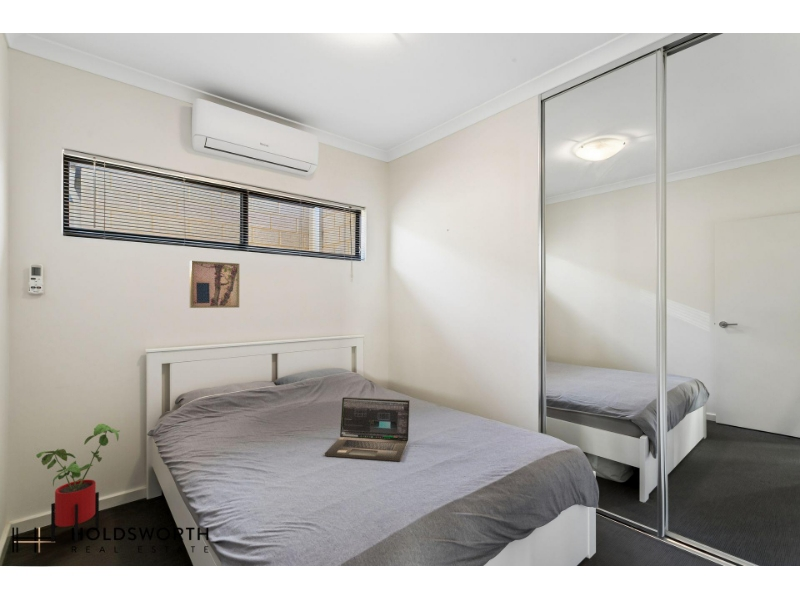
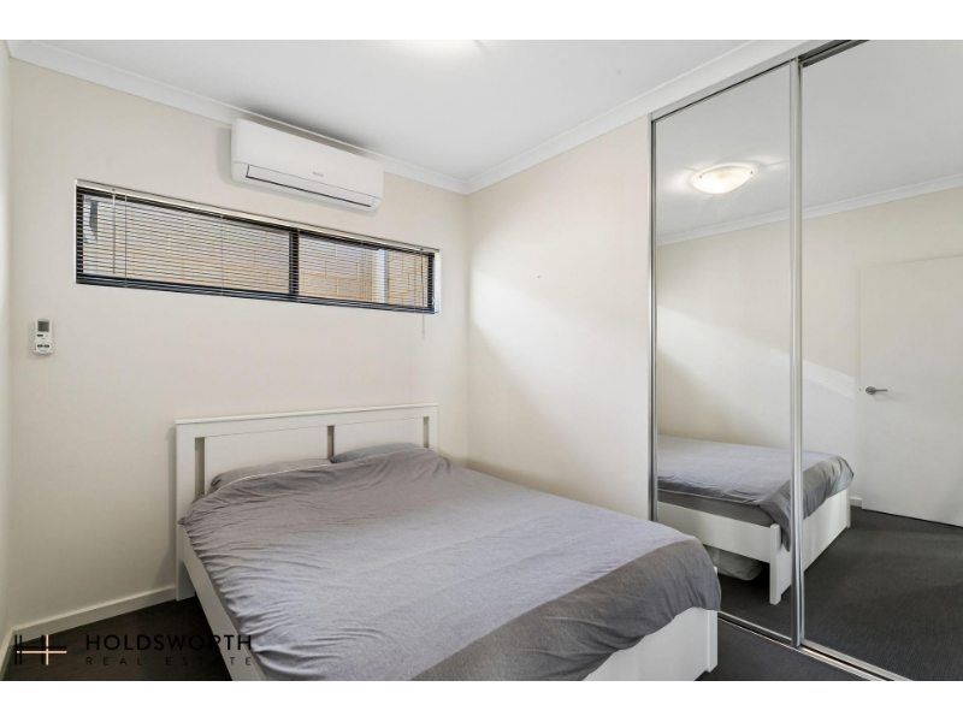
- laptop (369, 426)
- house plant (81, 479)
- wall art (215, 285)
